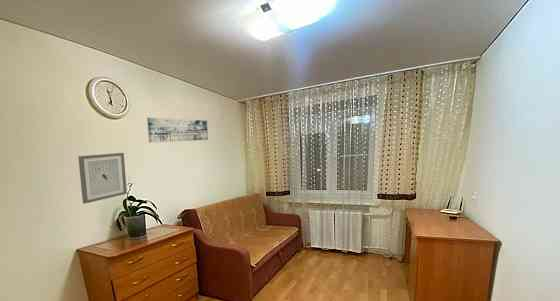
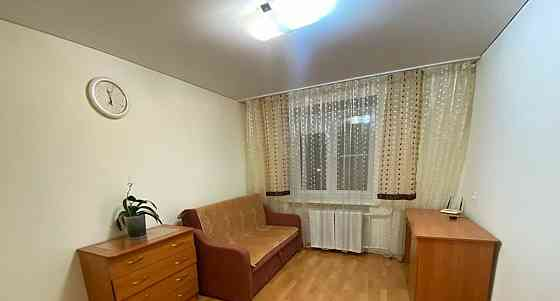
- wall art (104, 176)
- wall art (181, 130)
